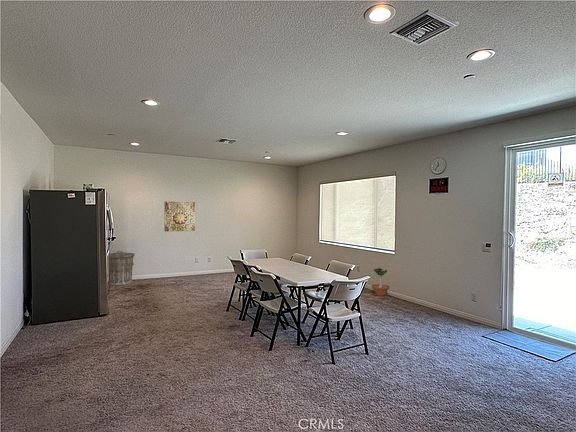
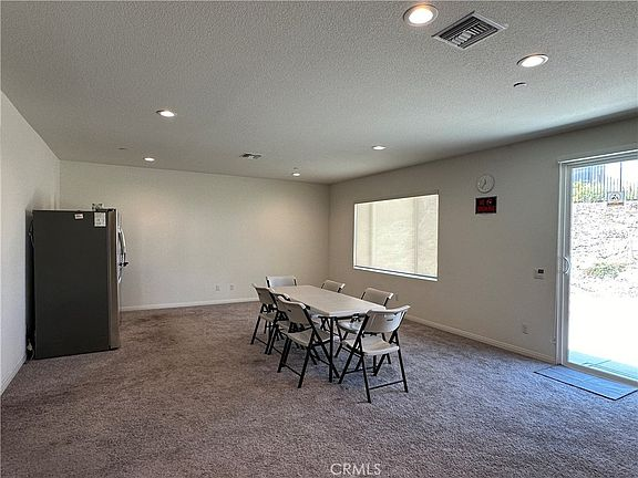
- trash can (119, 267)
- wall art (179, 216)
- potted tree (380, 279)
